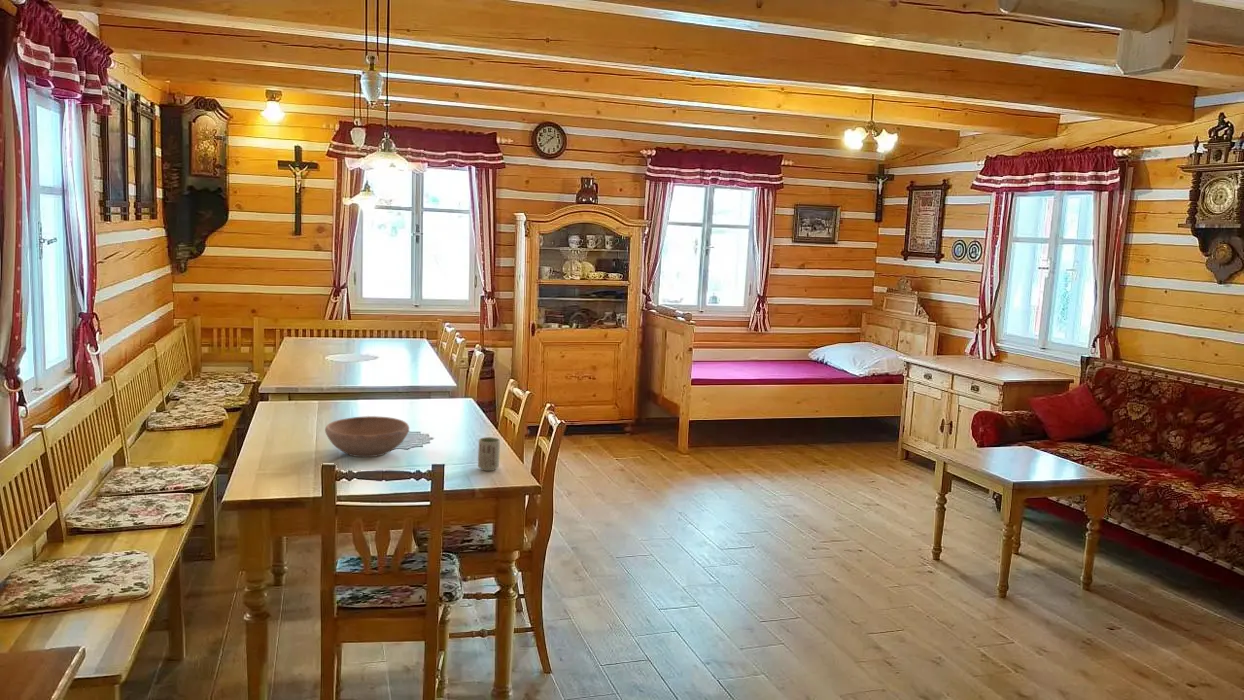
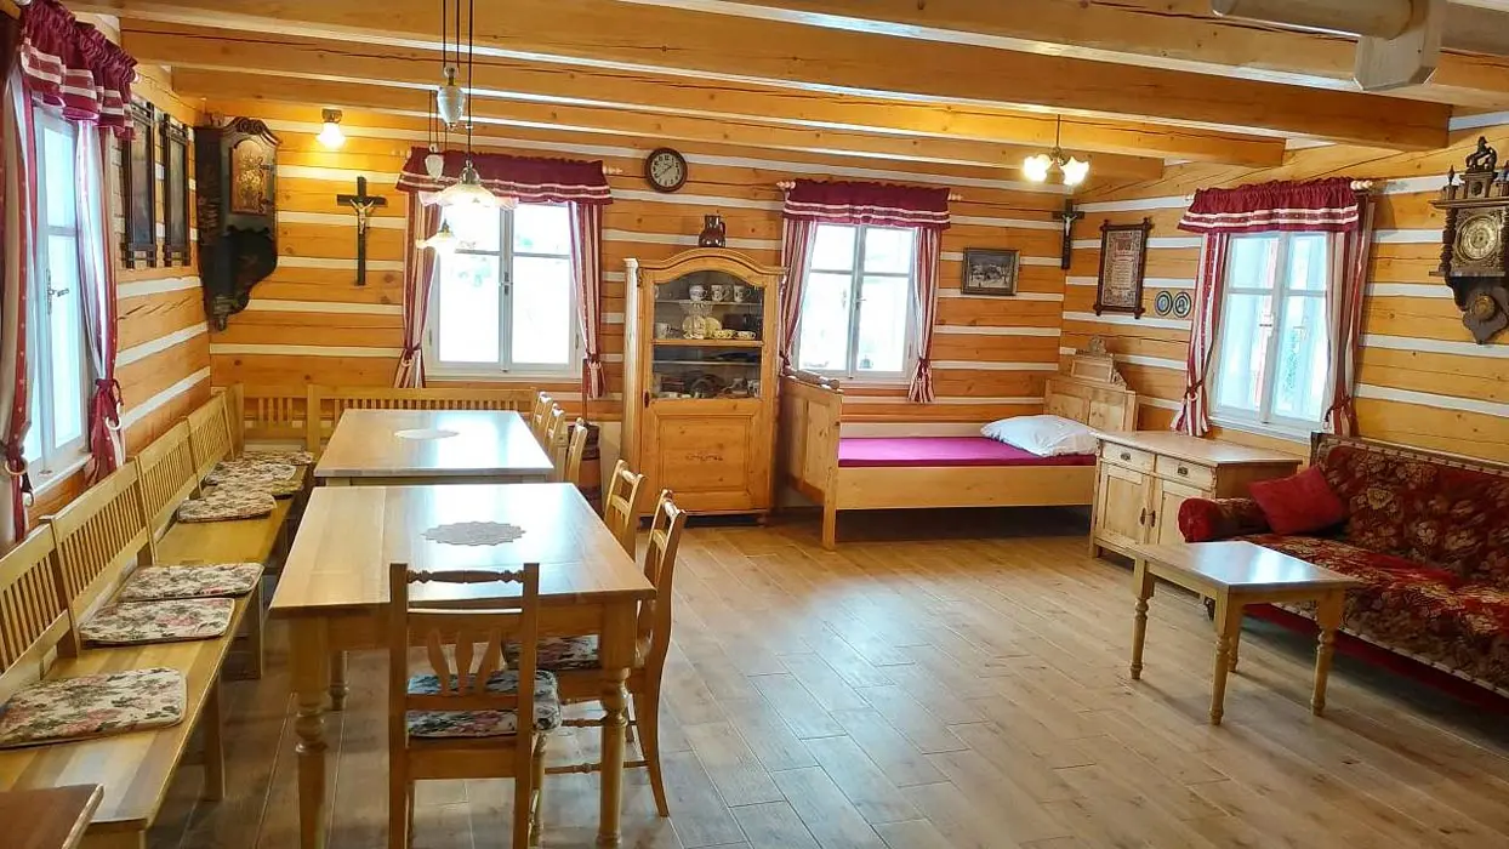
- bowl (367, 438)
- cup (488, 454)
